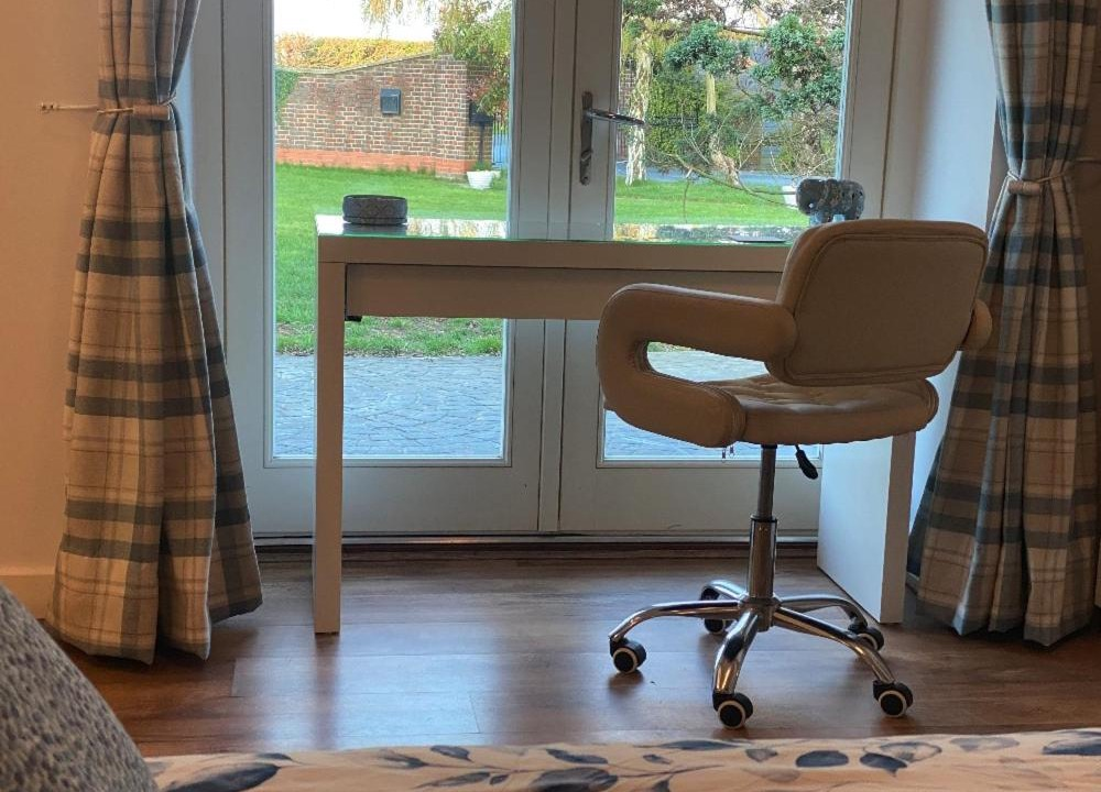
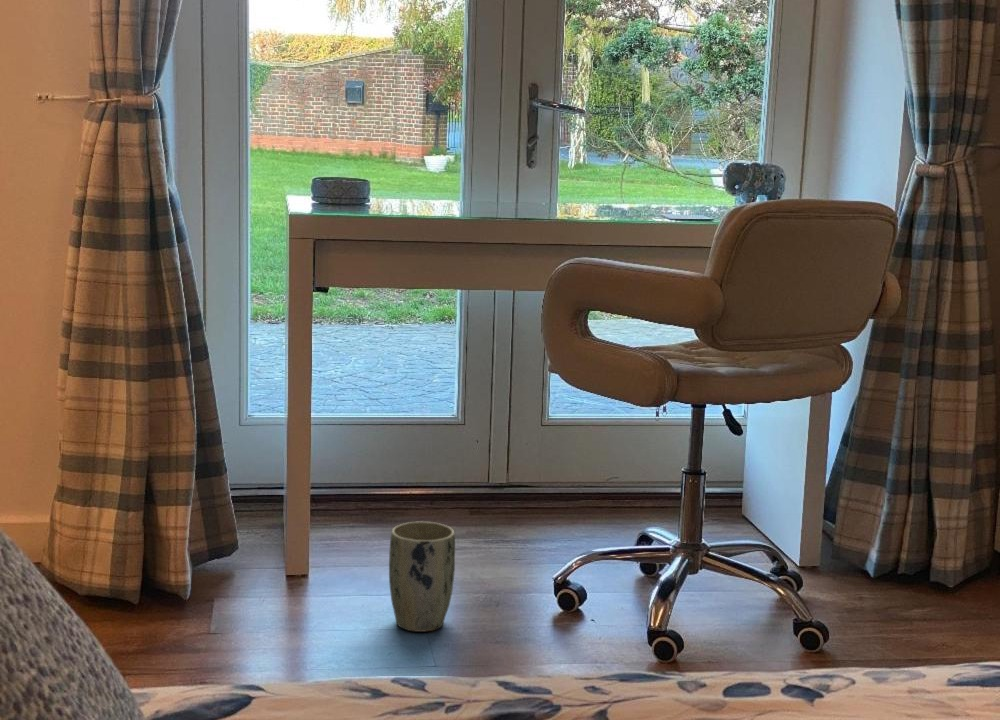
+ plant pot (421, 577)
